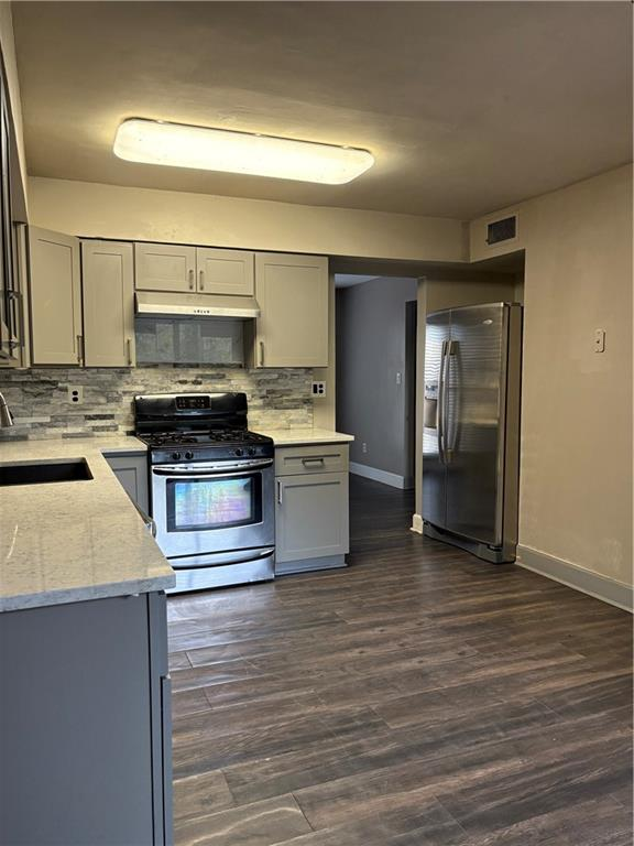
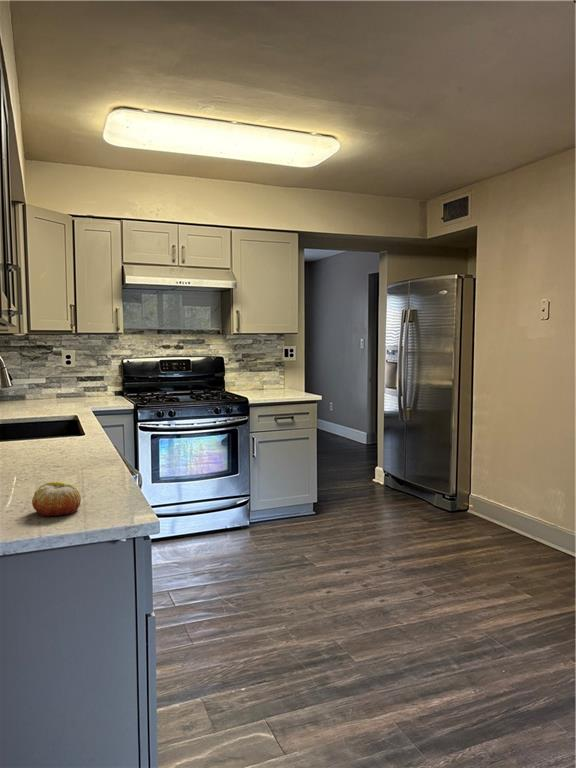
+ fruit (56, 497)
